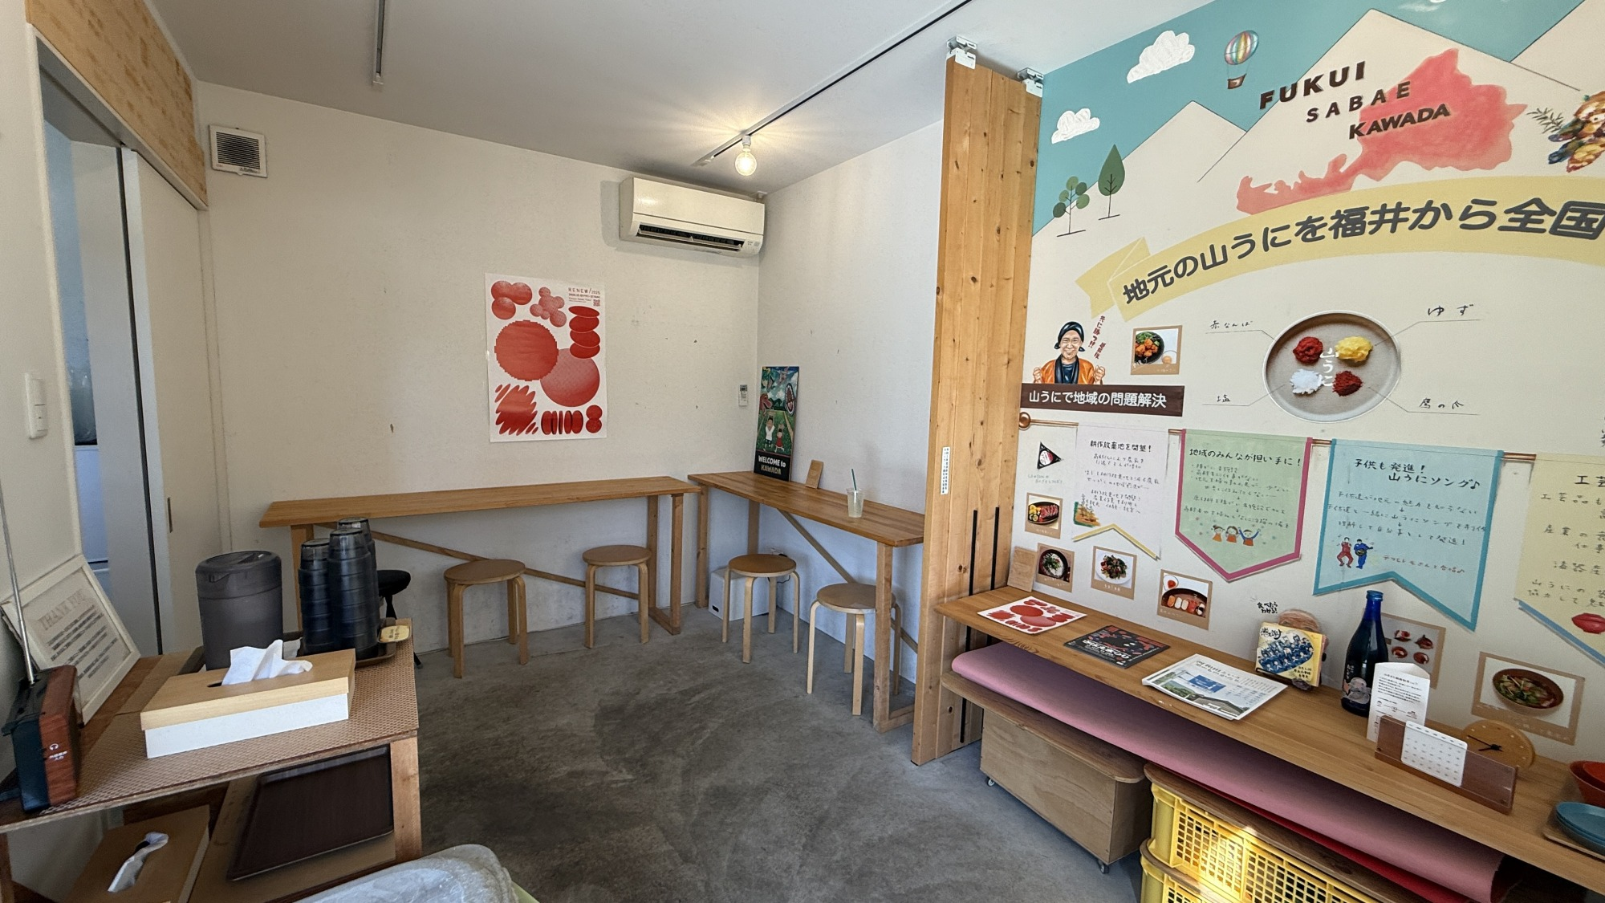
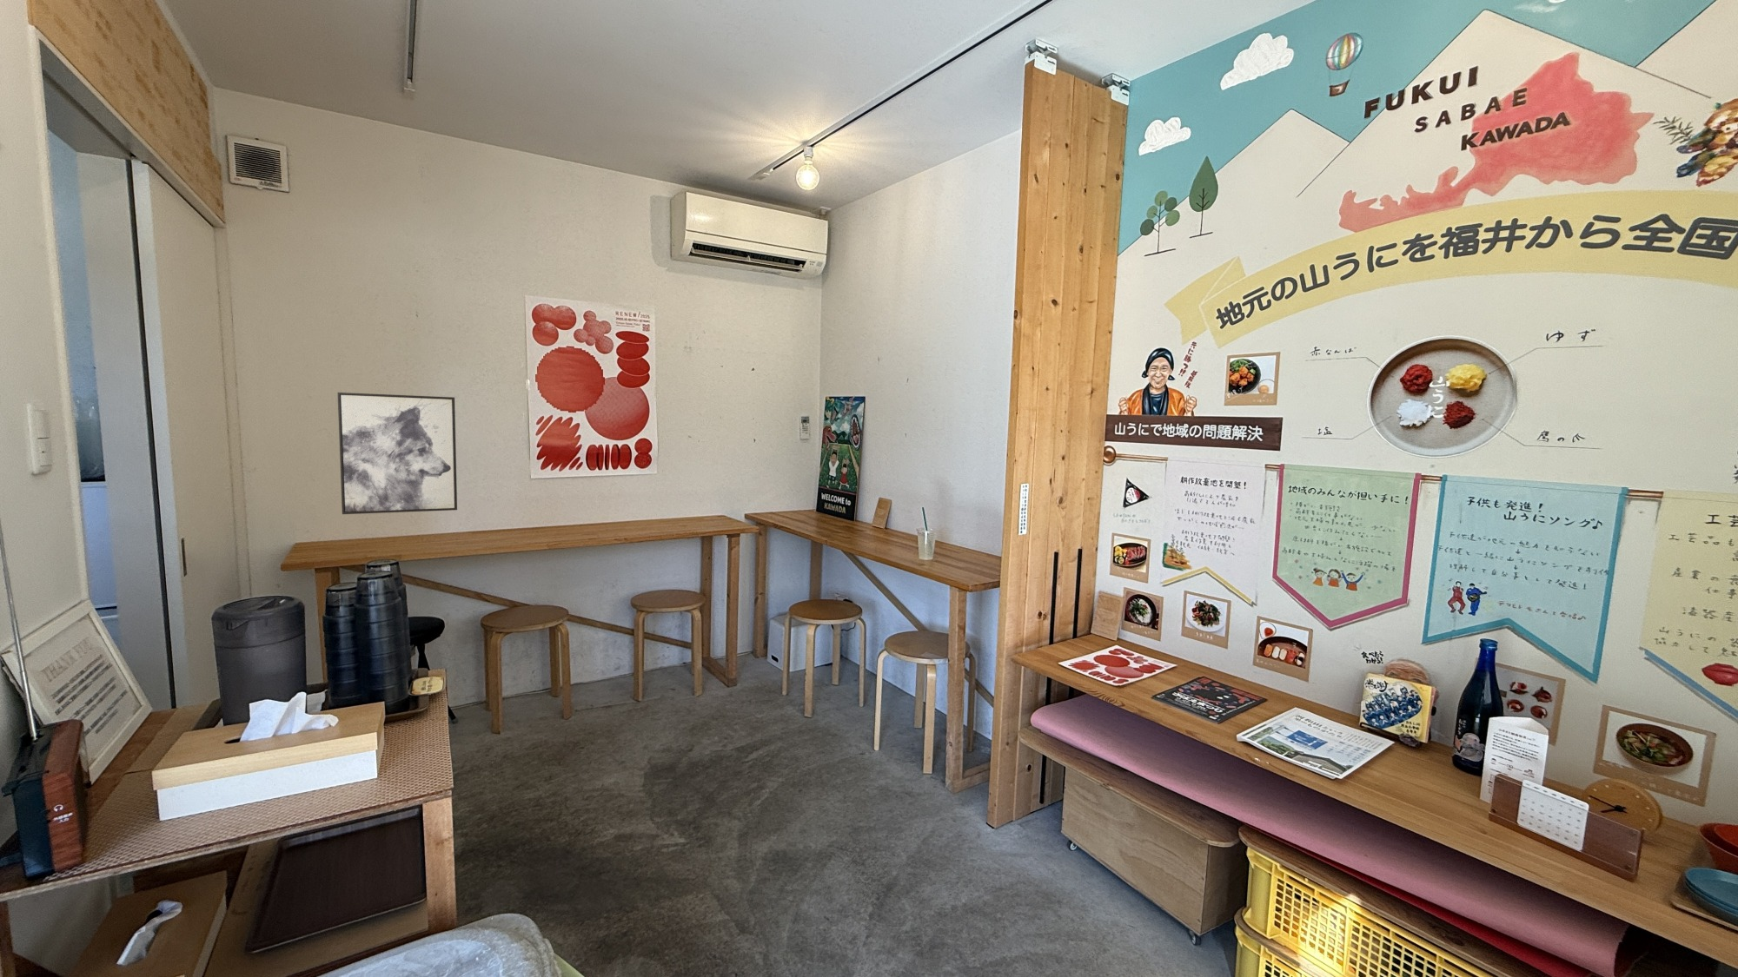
+ wall art (400, 453)
